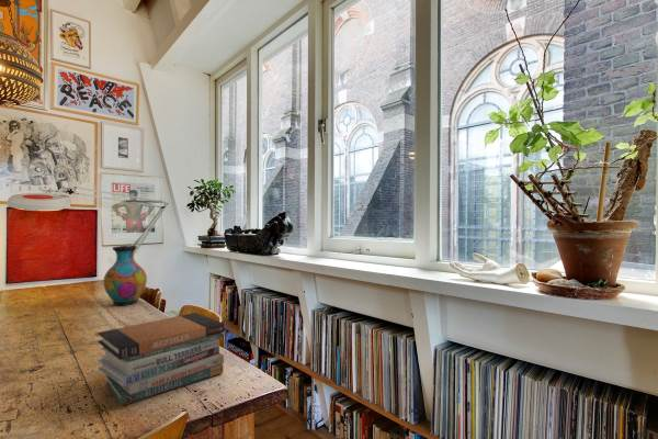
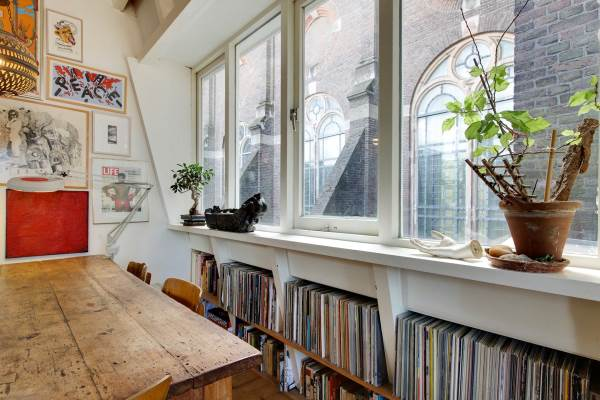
- book stack (163, 352)
- vase (125, 274)
